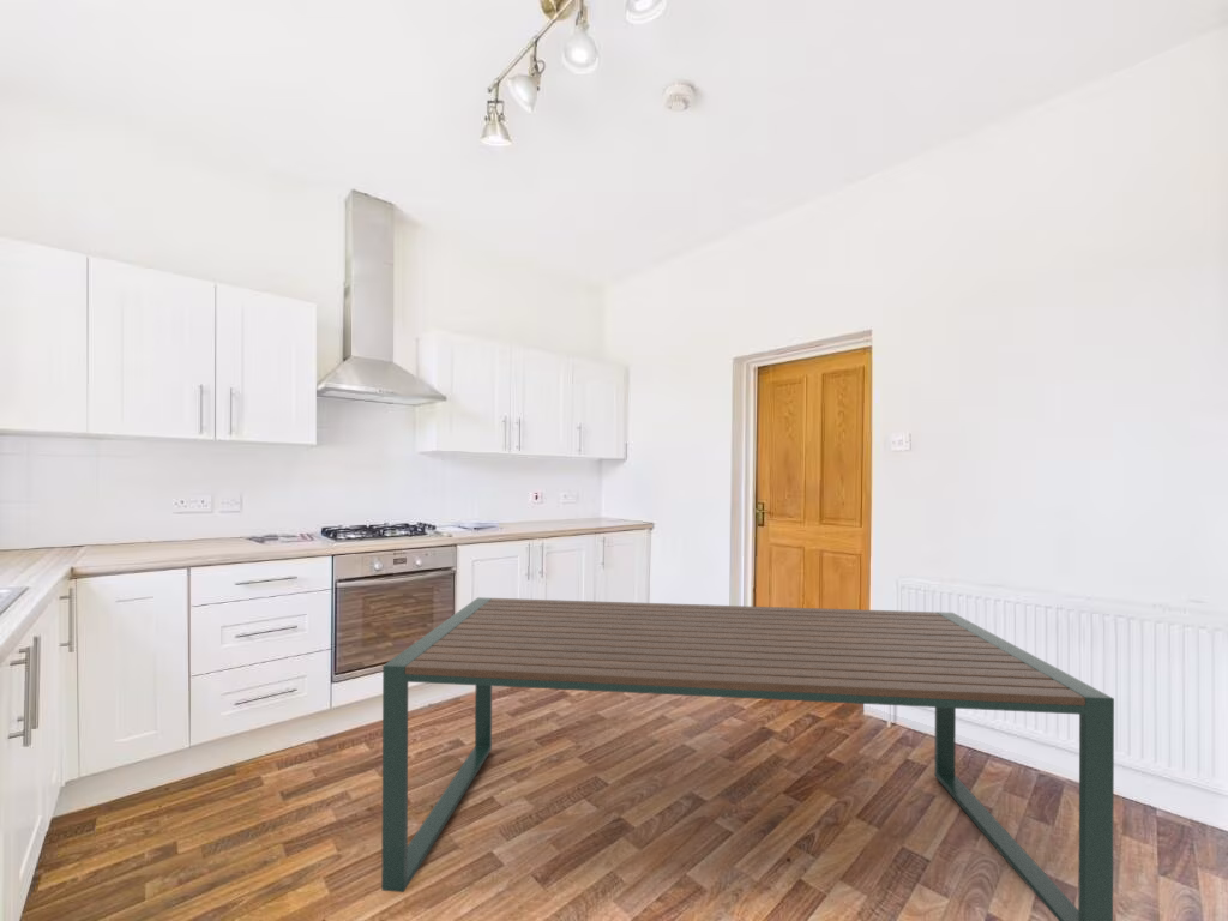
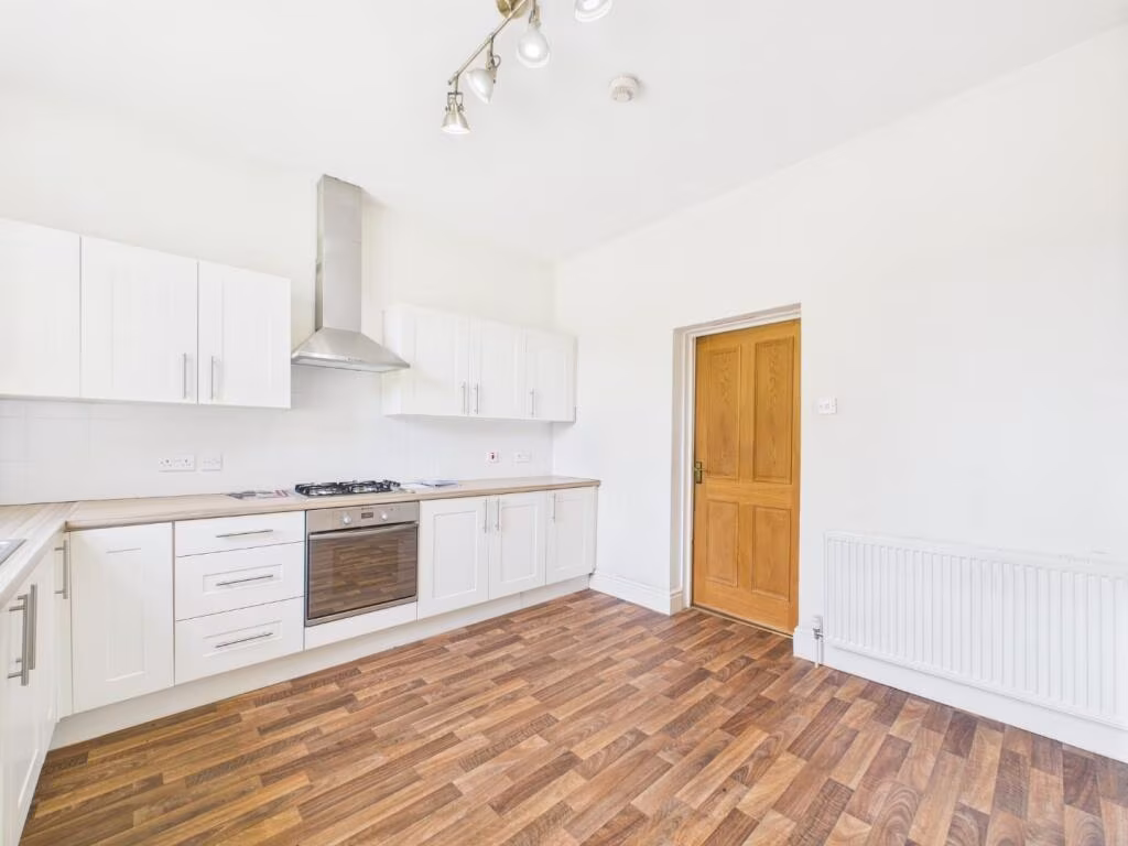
- dining table (711, 696)
